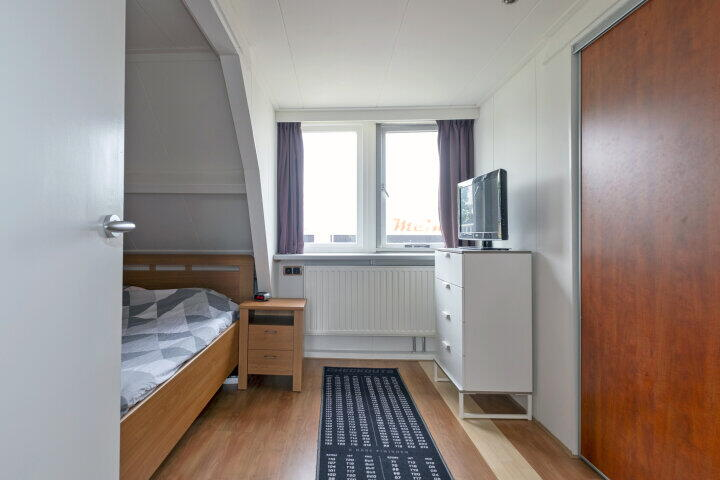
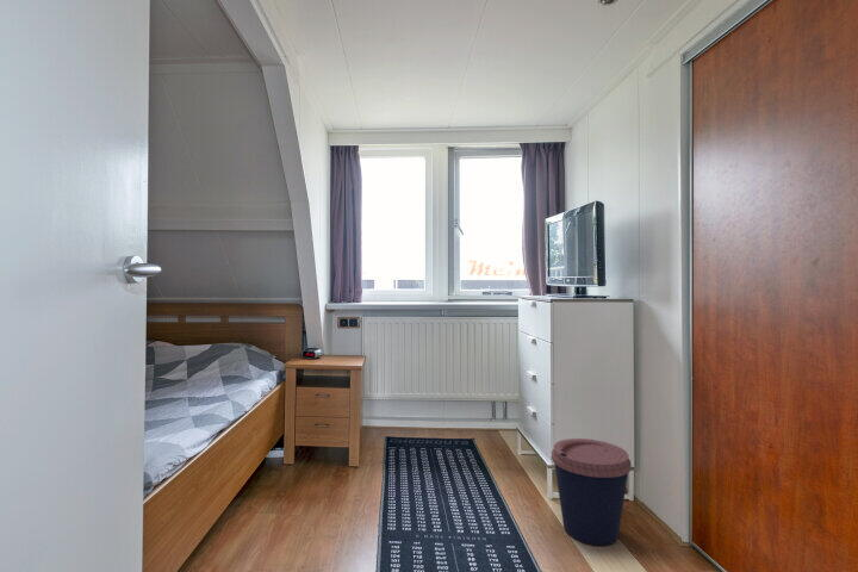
+ coffee cup (590, 490)
